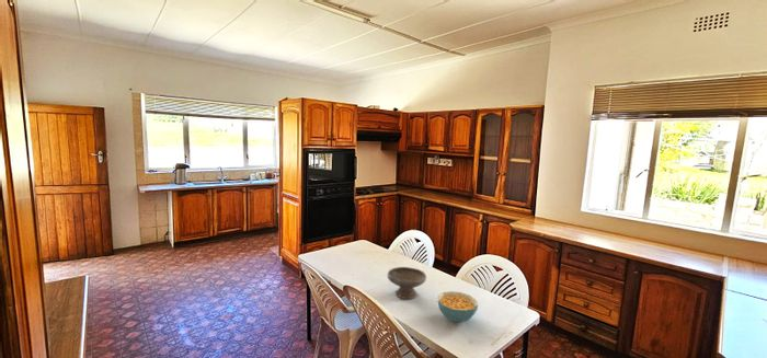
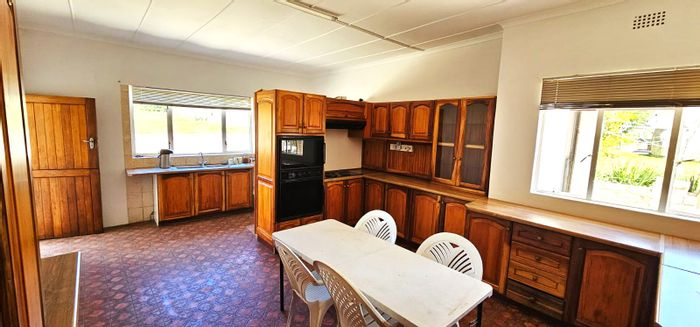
- cereal bowl (457, 309)
- bowl (405, 282)
